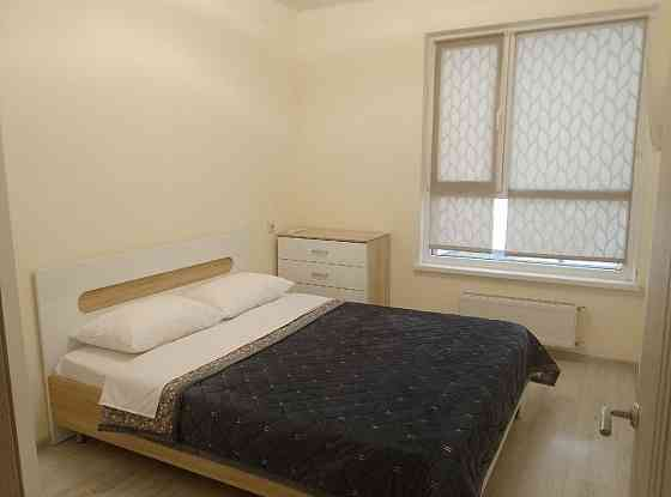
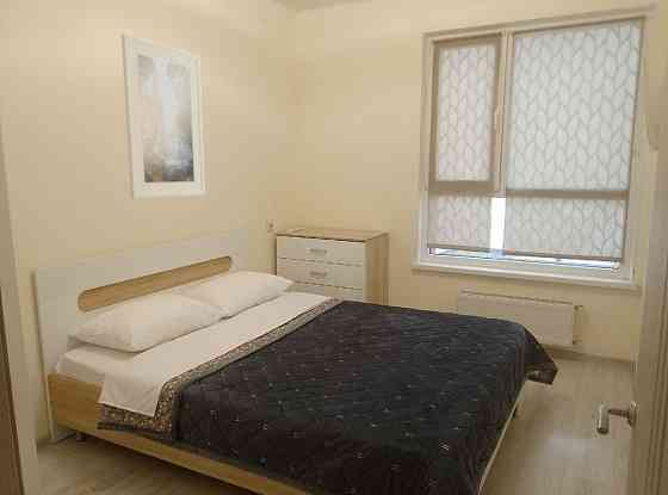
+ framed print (167, 122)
